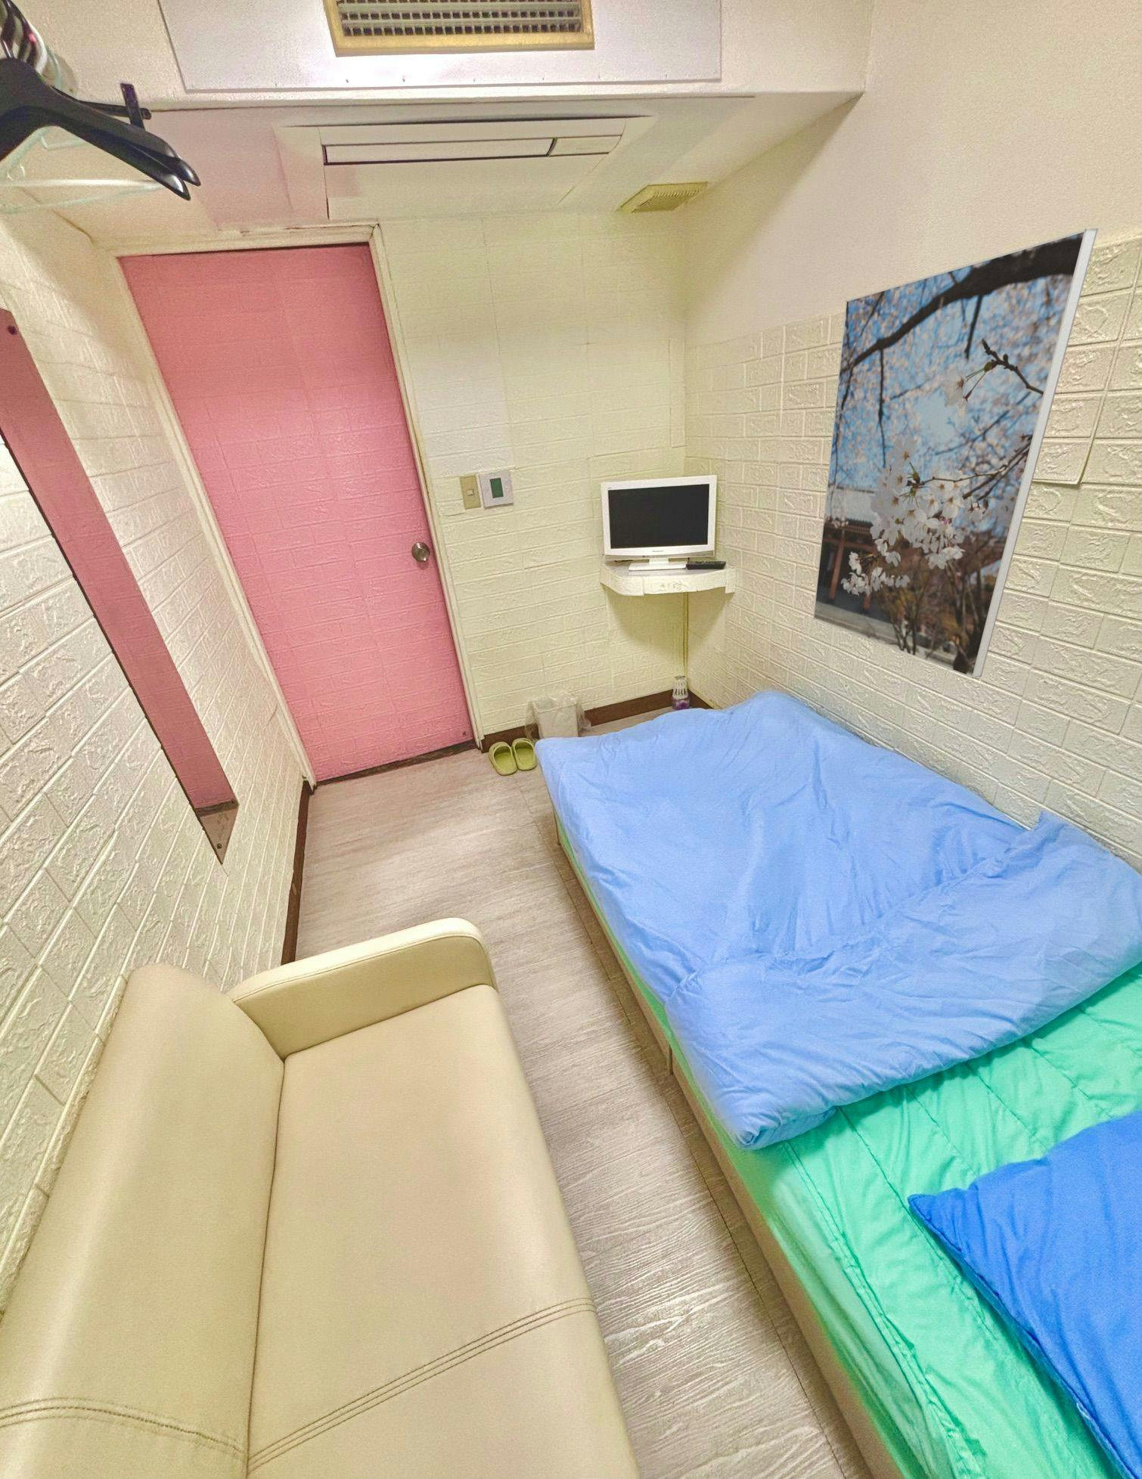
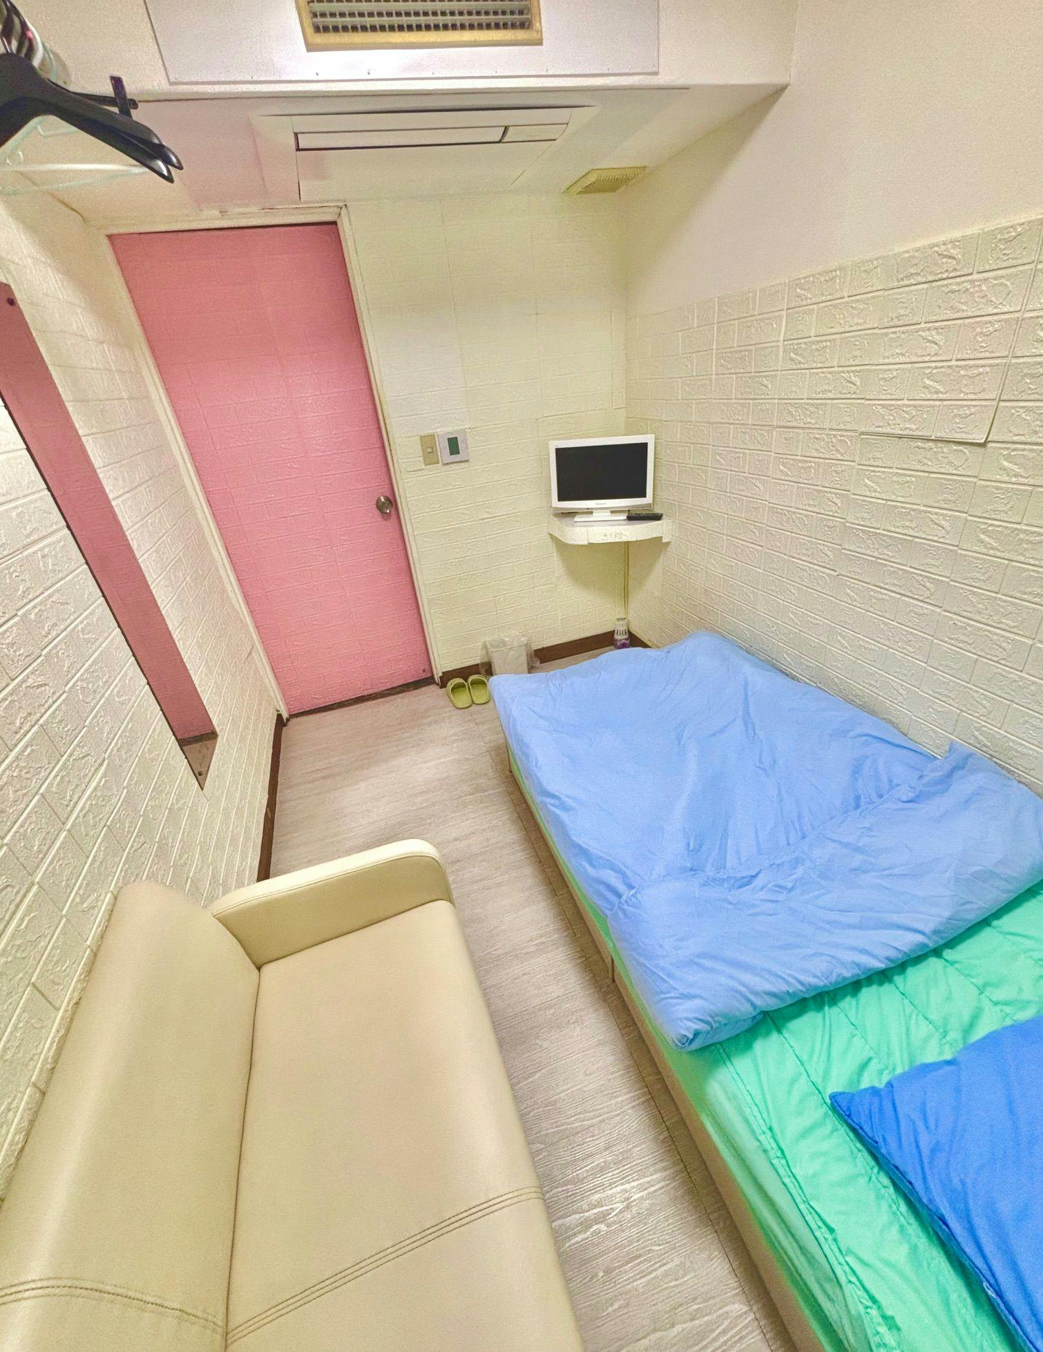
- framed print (912, 483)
